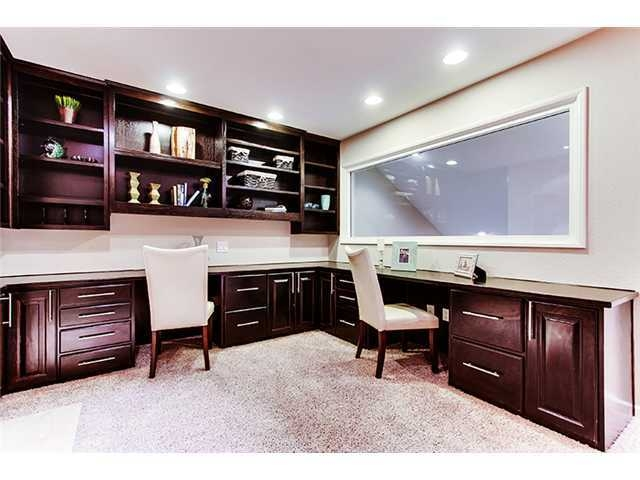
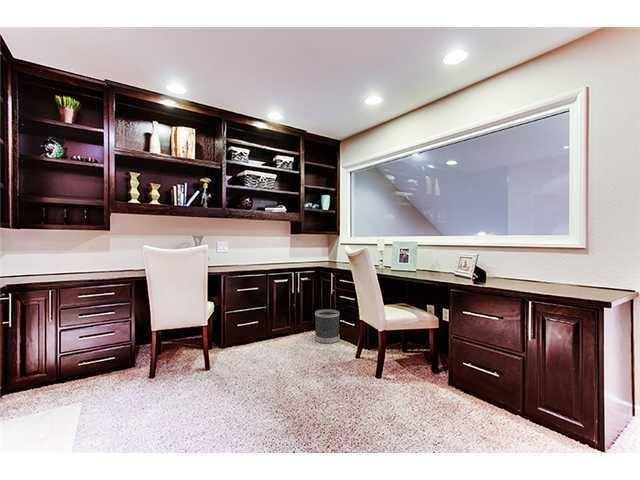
+ wastebasket (327, 325)
